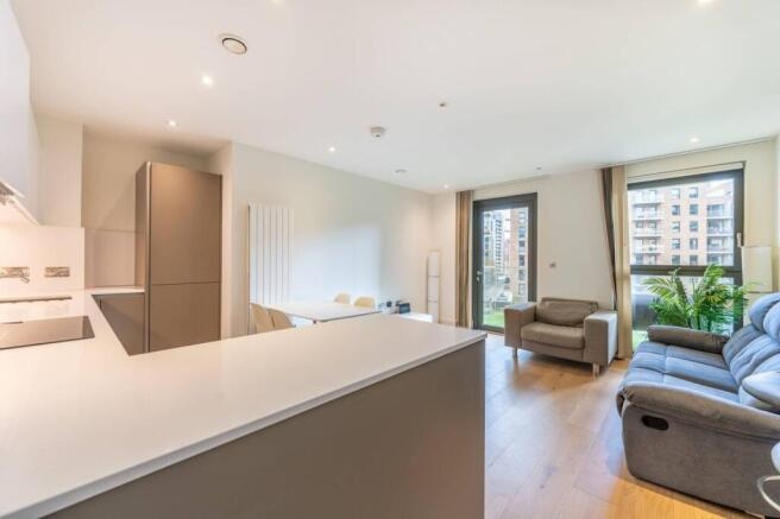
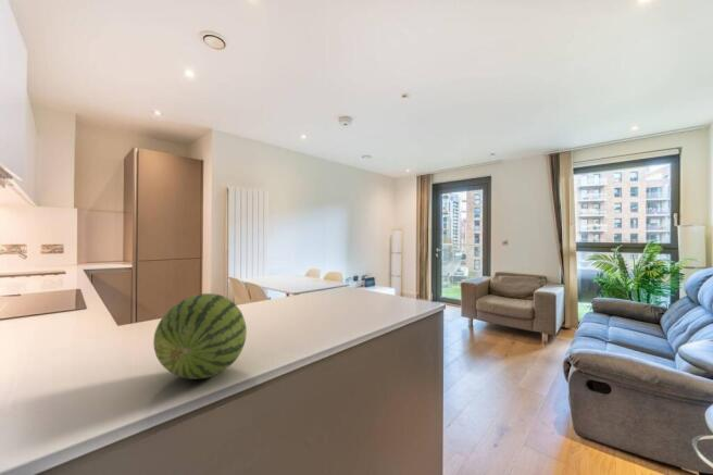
+ fruit (202, 334)
